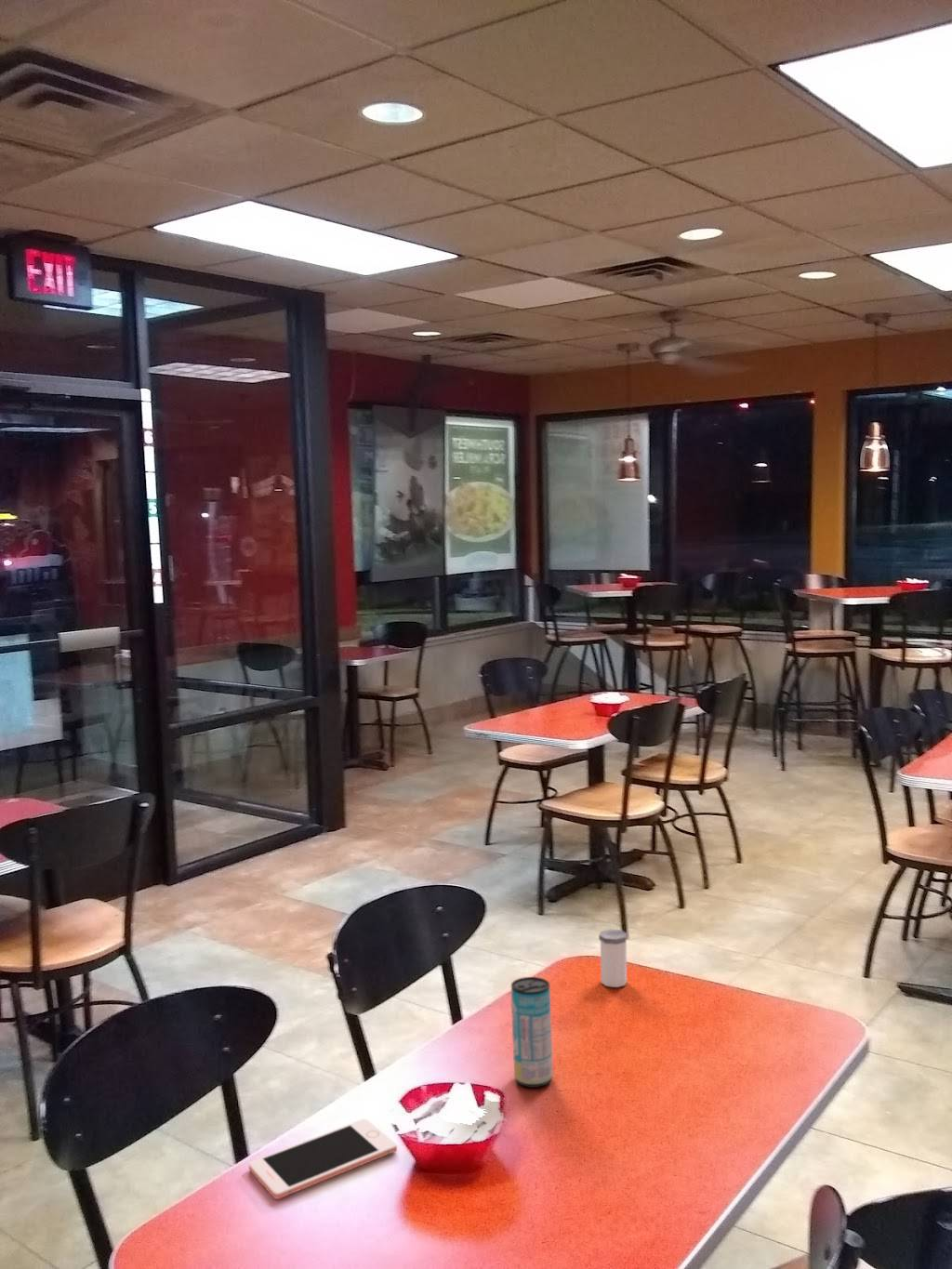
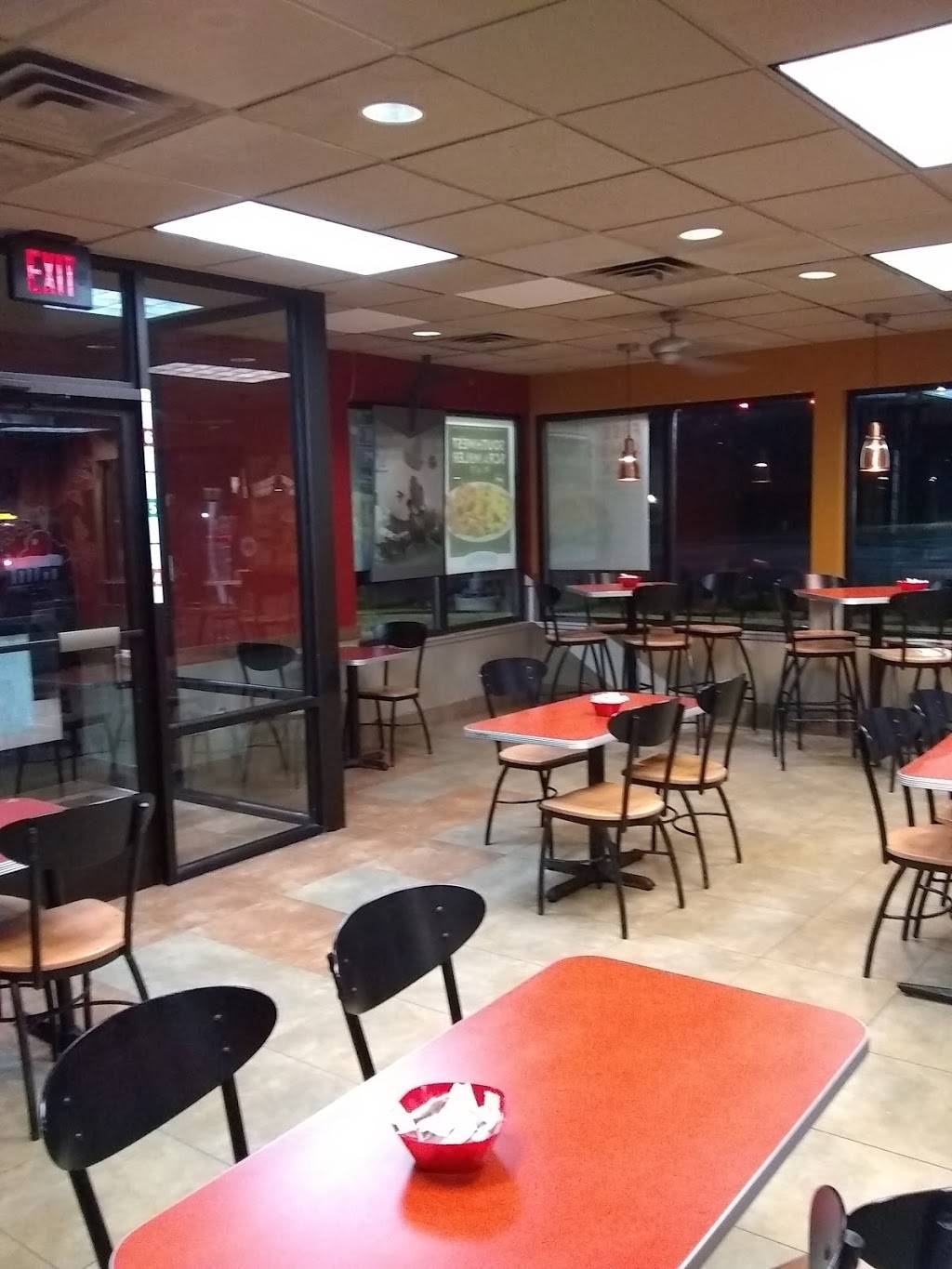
- cell phone (324, 1157)
- salt shaker (614, 958)
- beverage can (532, 1032)
